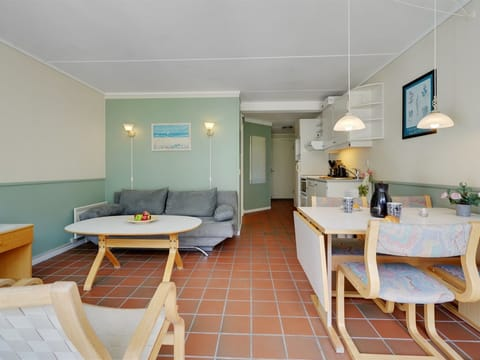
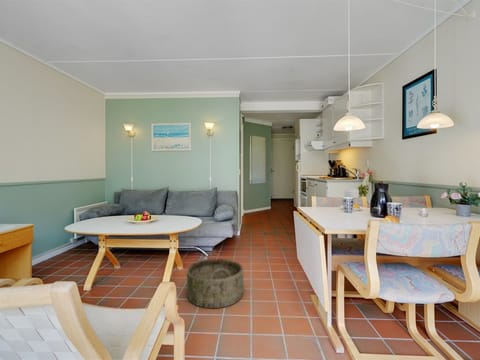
+ basket (215, 276)
